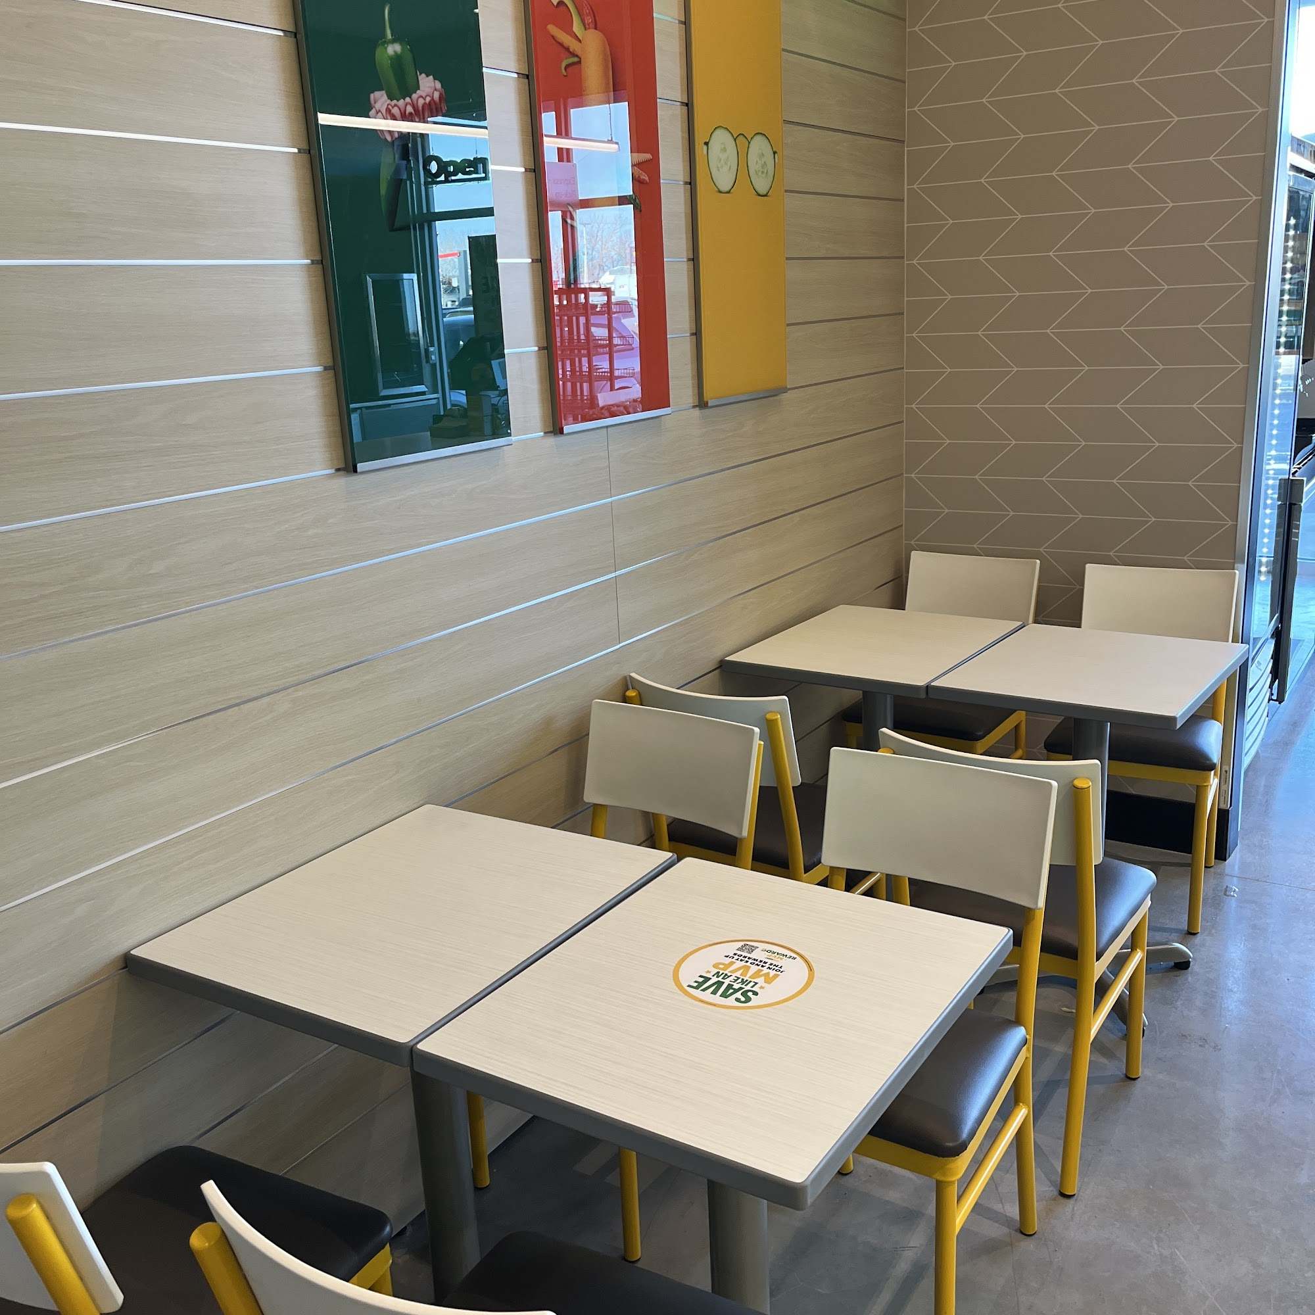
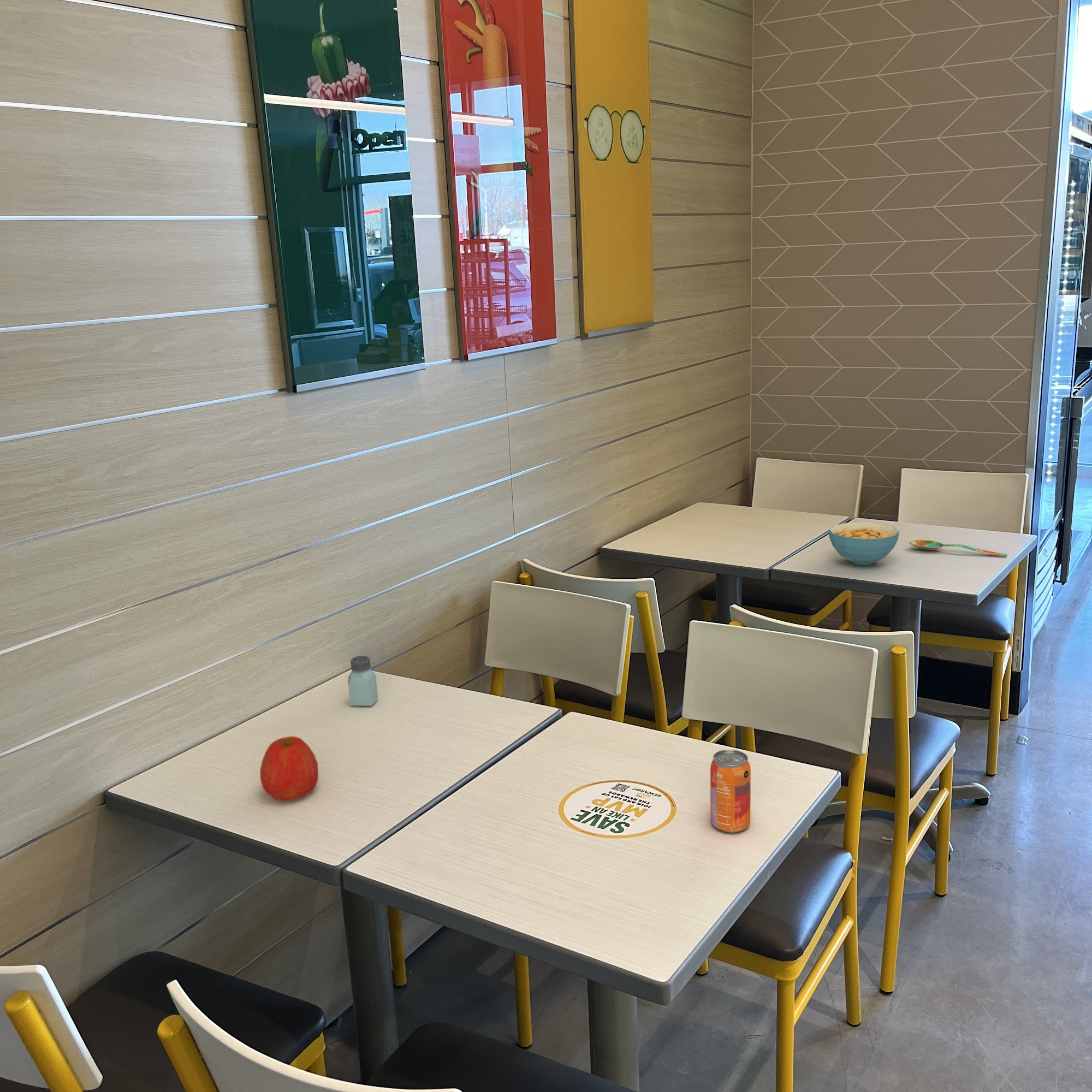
+ spoon (957, 546)
+ apple (289, 765)
+ beverage can (730, 790)
+ cereal bowl (863, 546)
+ saltshaker (362, 680)
